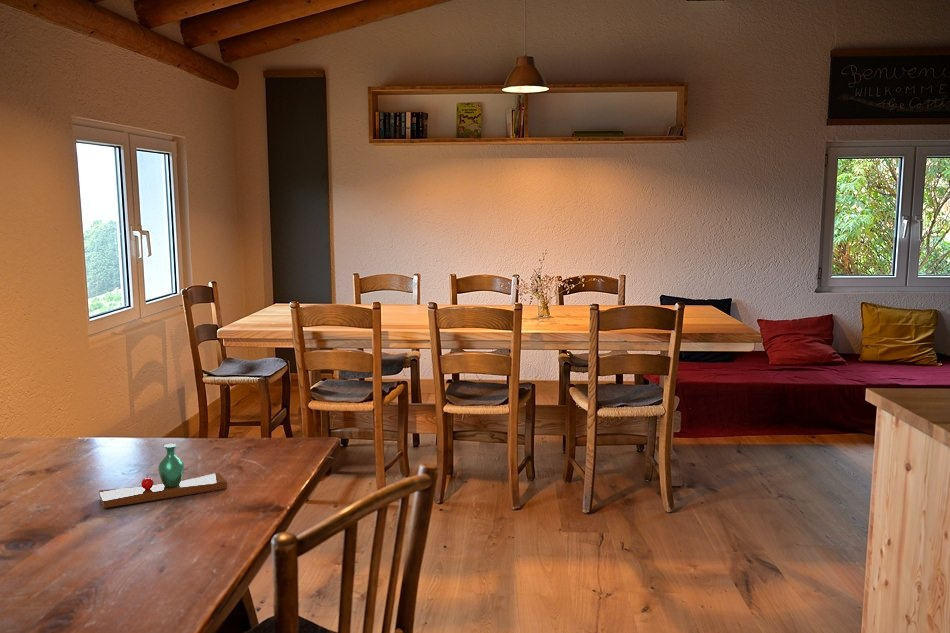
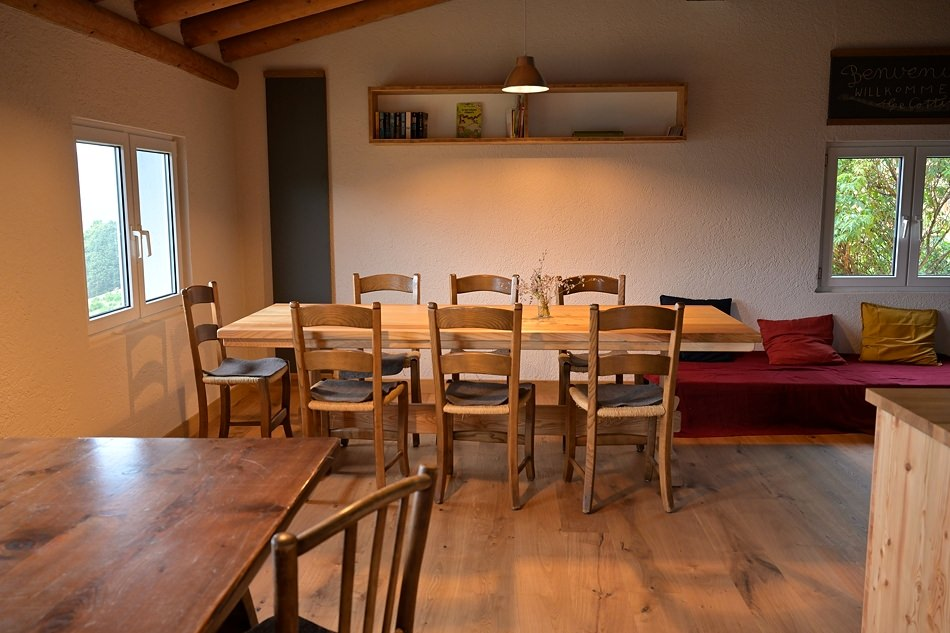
- vase (163, 469)
